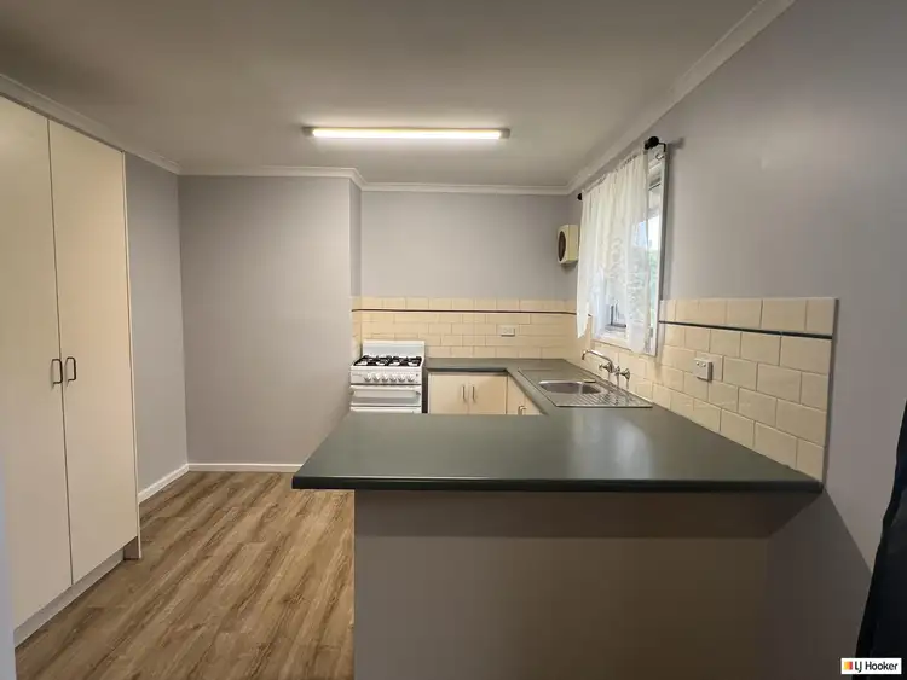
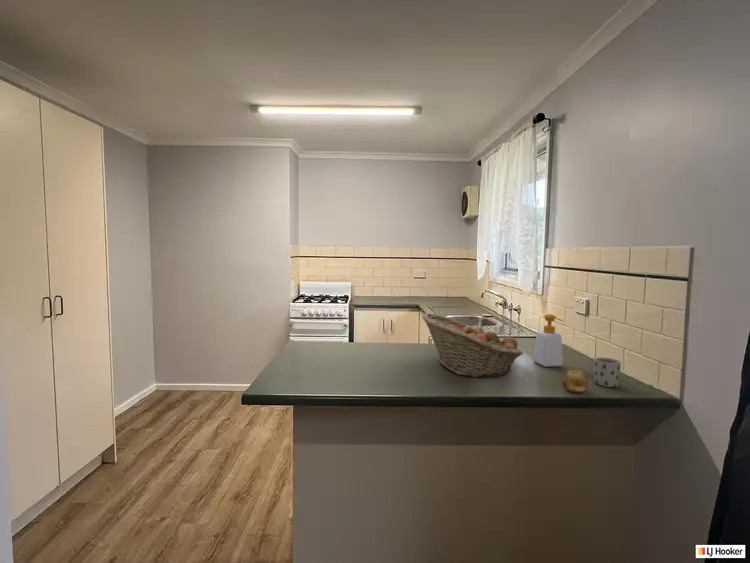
+ apple (575, 380)
+ fruit basket (469, 341)
+ soap bottle (551, 340)
+ mug (604, 370)
